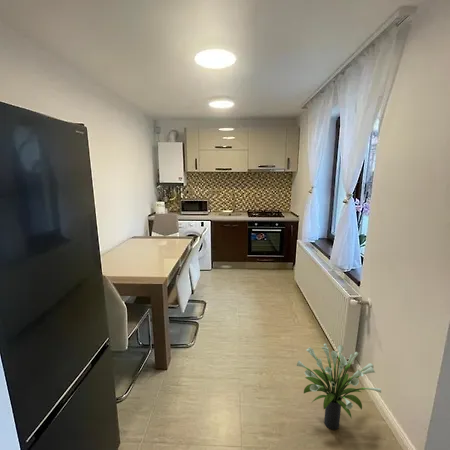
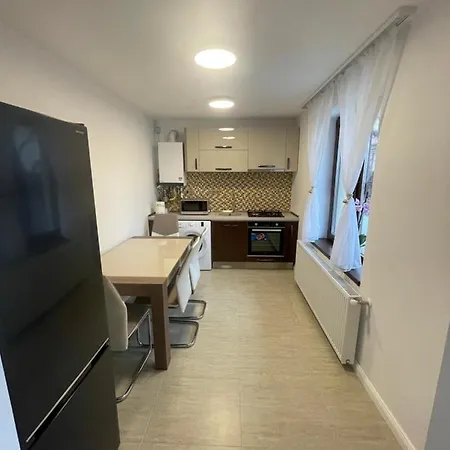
- potted plant (336, 390)
